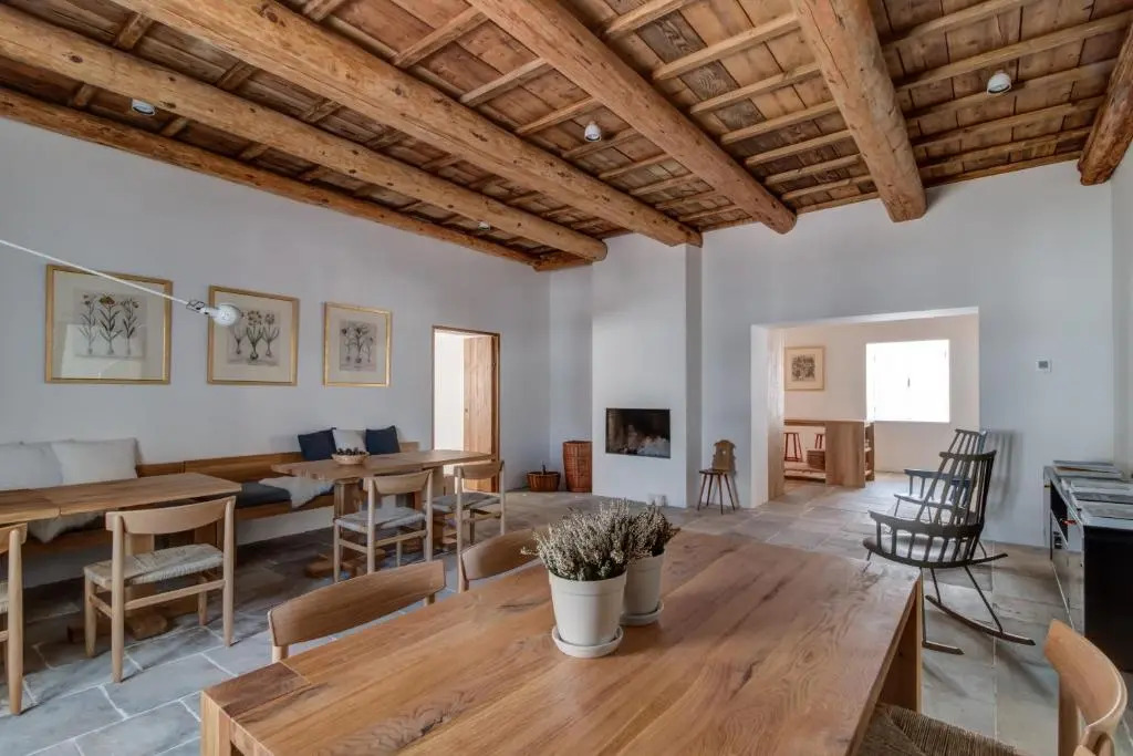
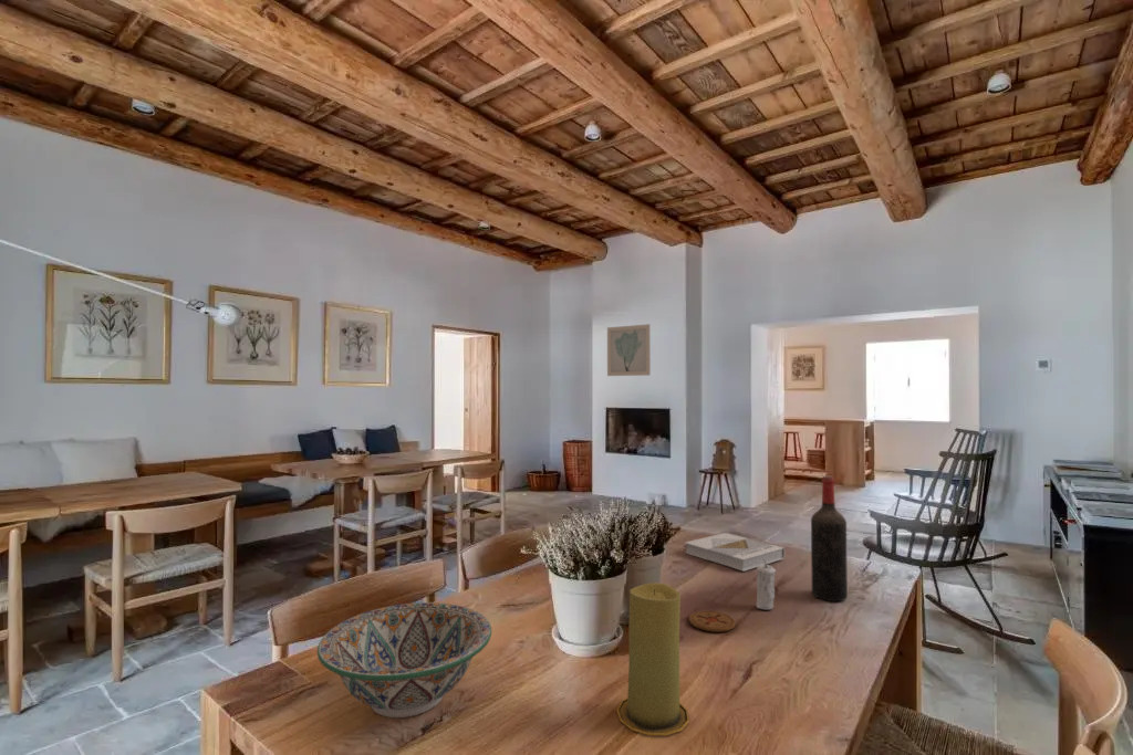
+ wine bottle (828, 536)
+ book (734, 549)
+ decorative bowl (407, 665)
+ wall art (627, 350)
+ candle (653, 651)
+ candle (766, 581)
+ coaster (711, 620)
